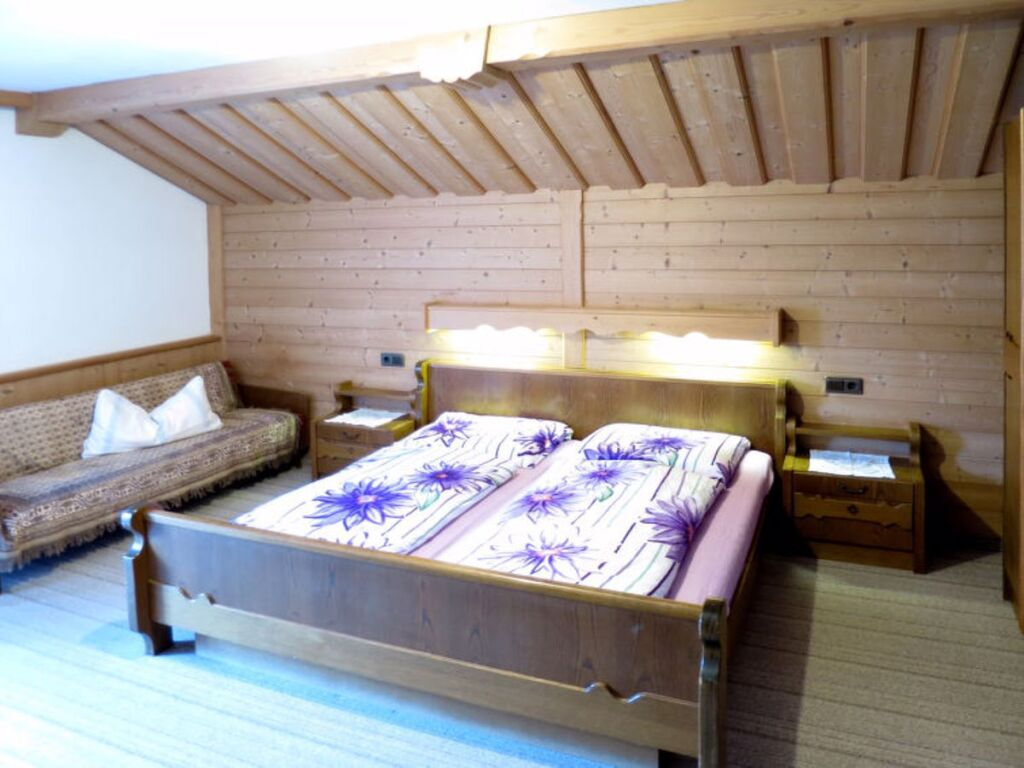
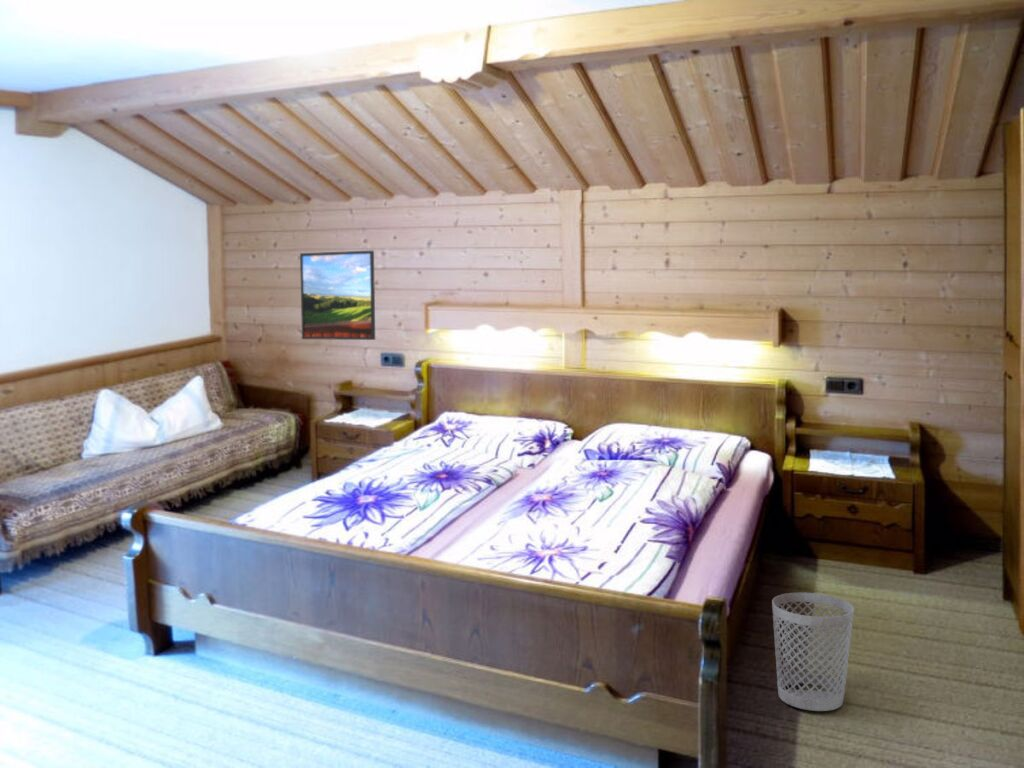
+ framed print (337, 295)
+ wastebasket (812, 651)
